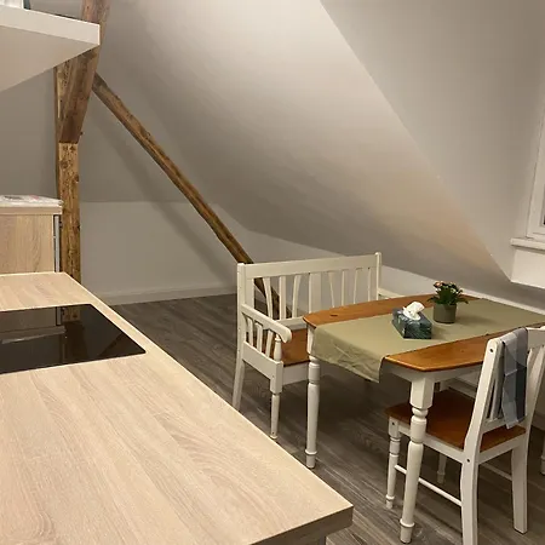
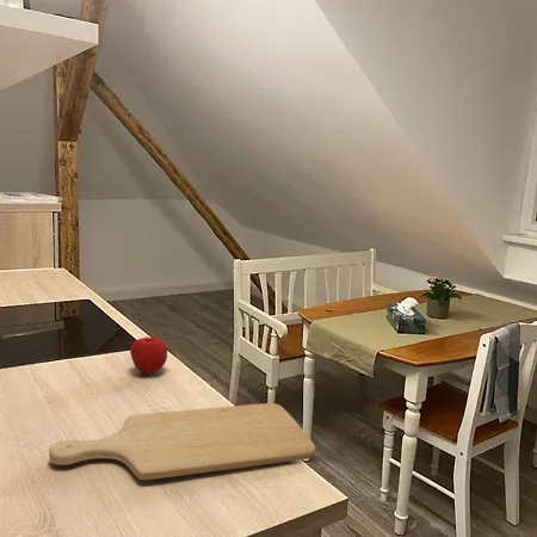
+ chopping board (181, 439)
+ apple (148, 354)
